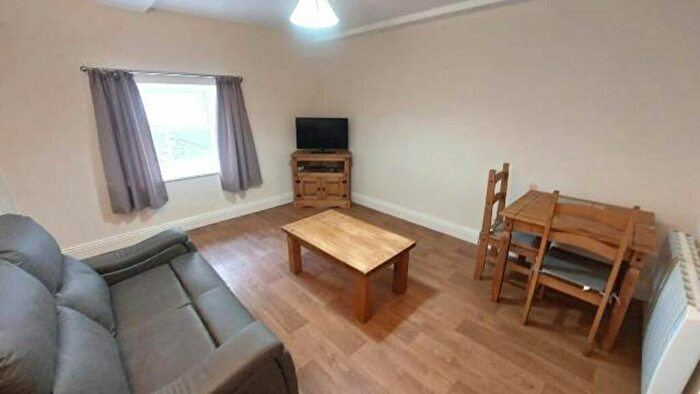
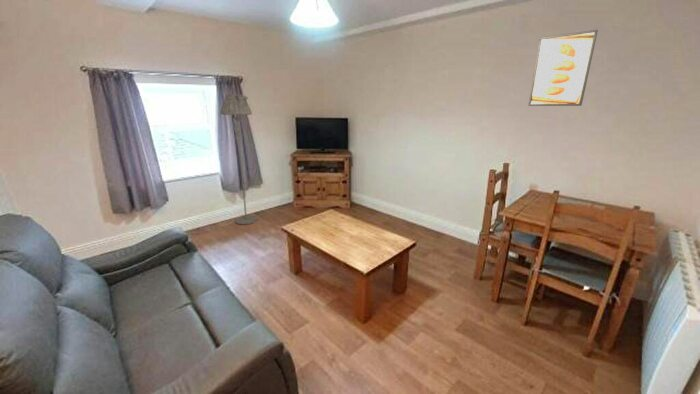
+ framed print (560, 70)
+ floor lamp (240, 161)
